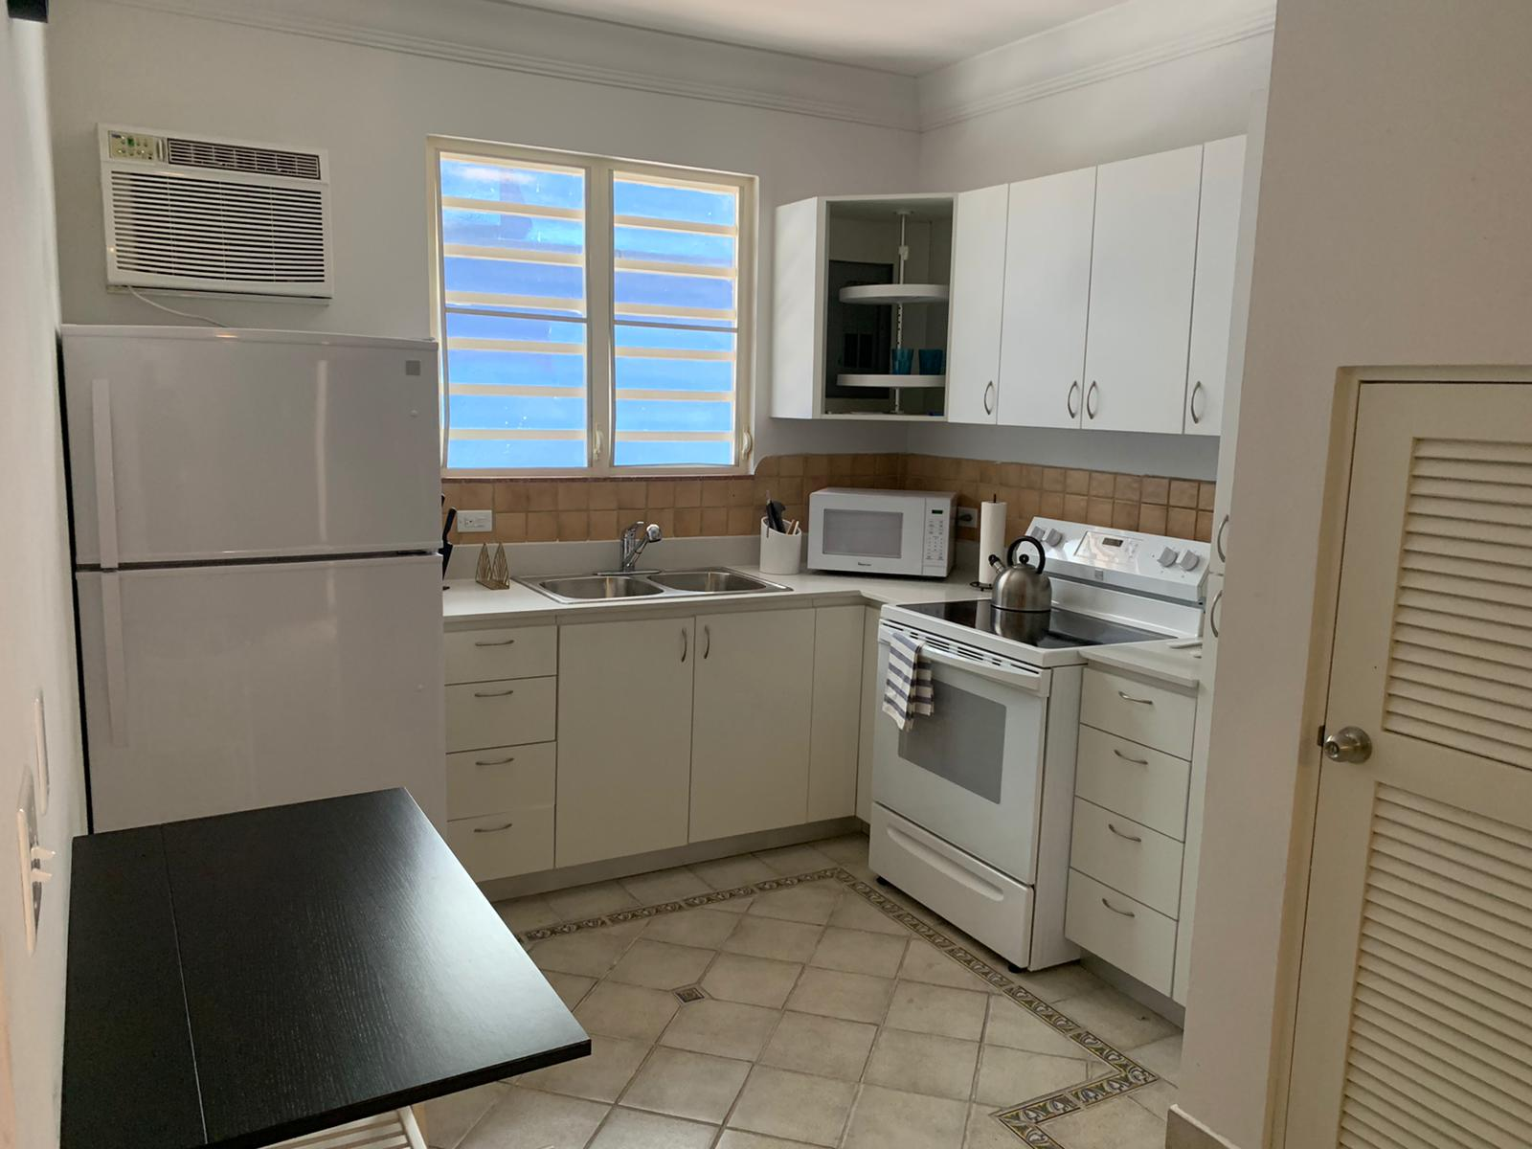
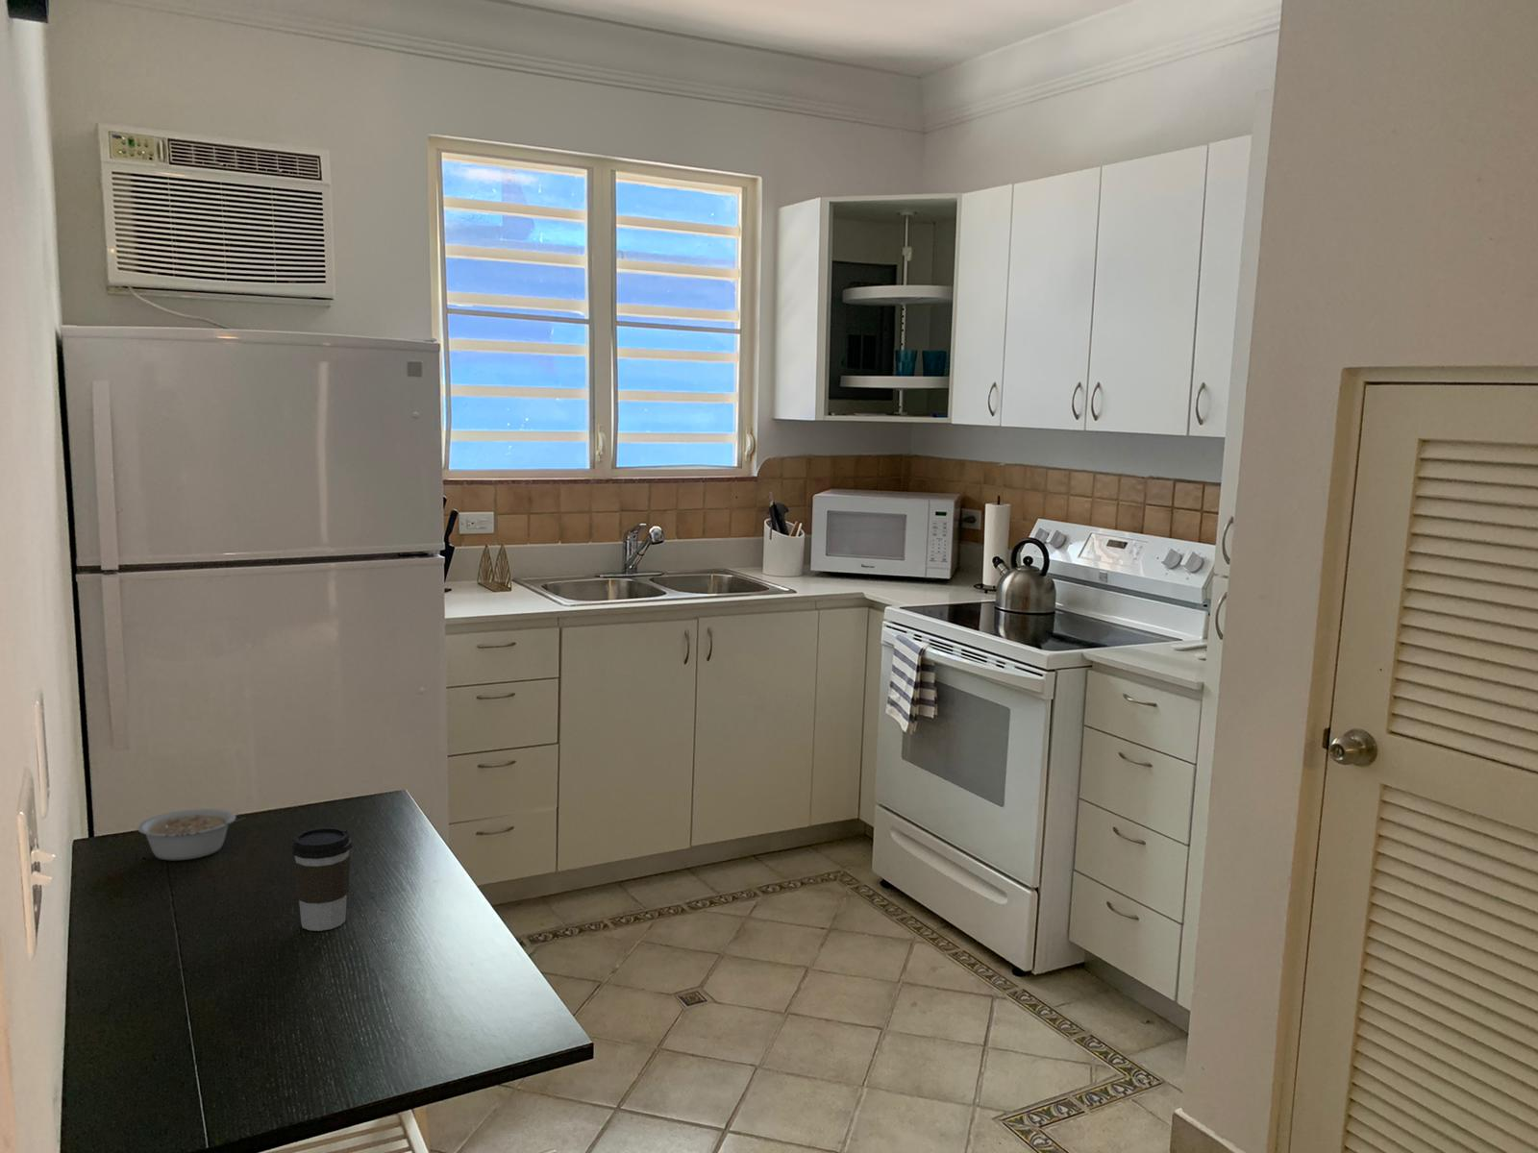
+ coffee cup (322, 879)
+ legume (191, 832)
